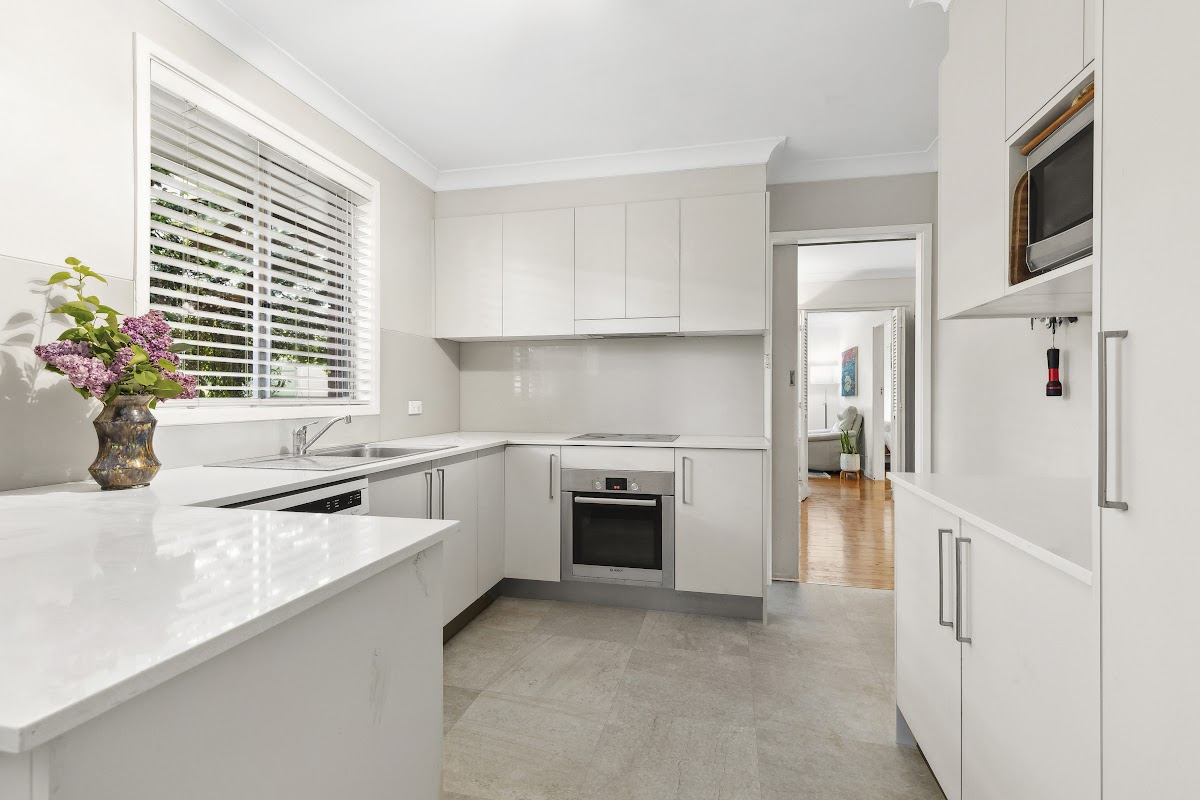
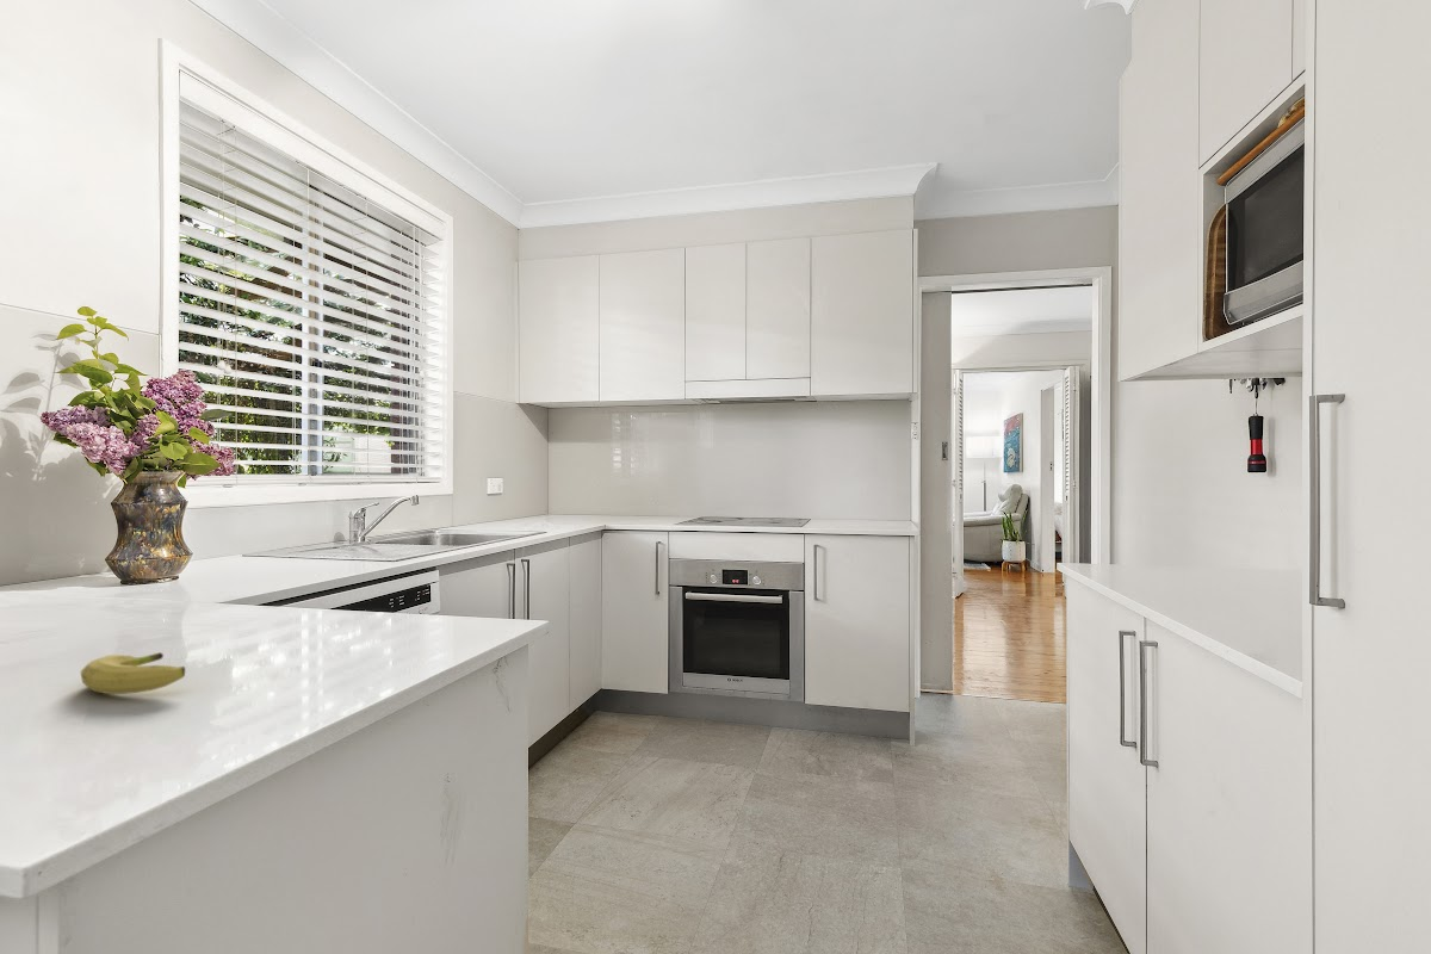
+ fruit (143, 667)
